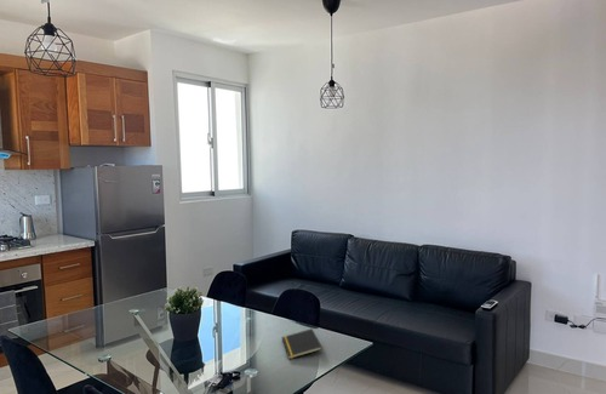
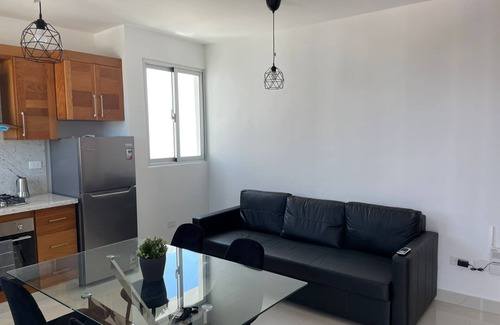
- notepad (301, 342)
